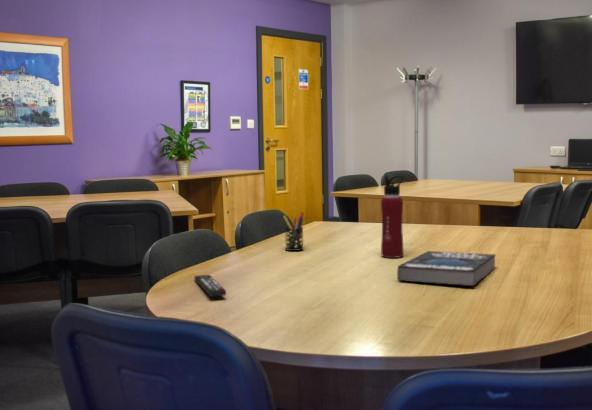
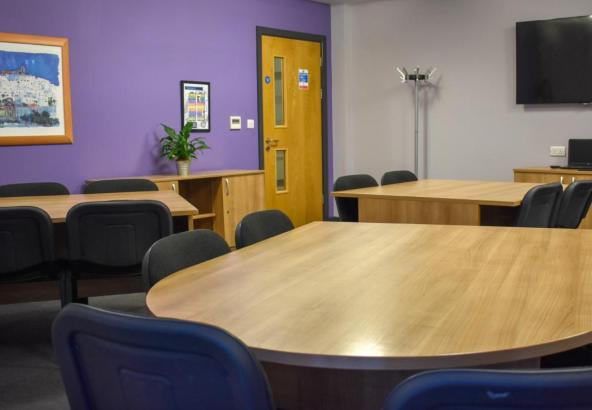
- water bottle (392, 216)
- book (448, 266)
- remote control (209, 285)
- pen holder (296, 230)
